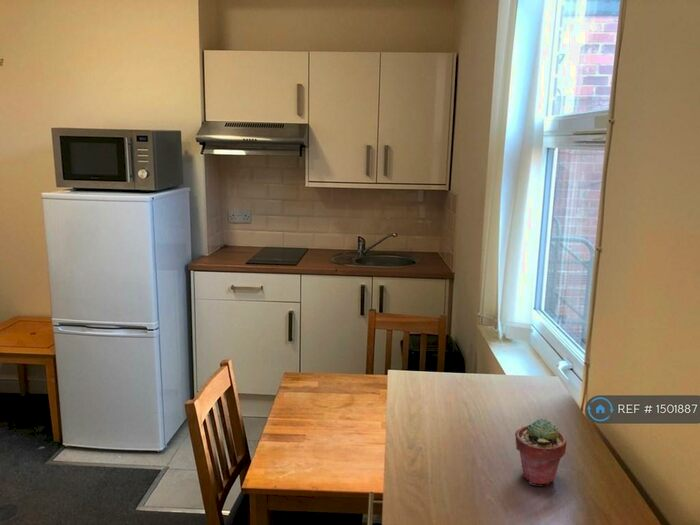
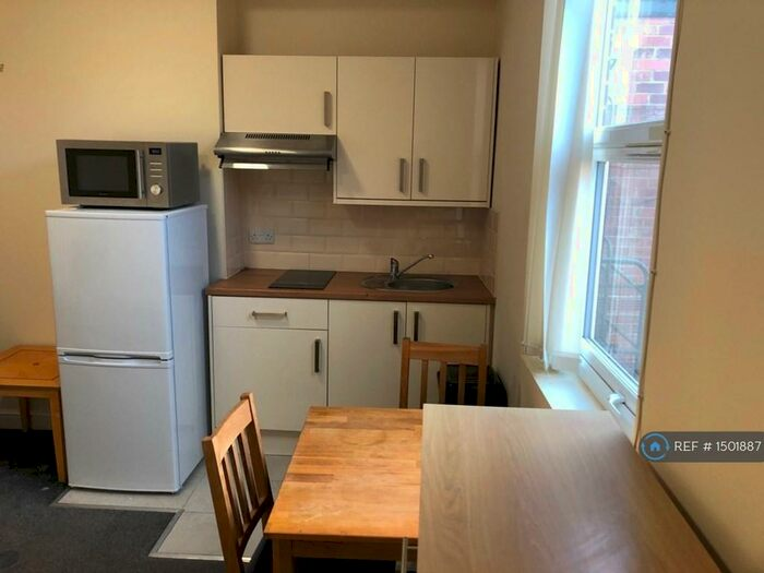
- potted succulent (540, 448)
